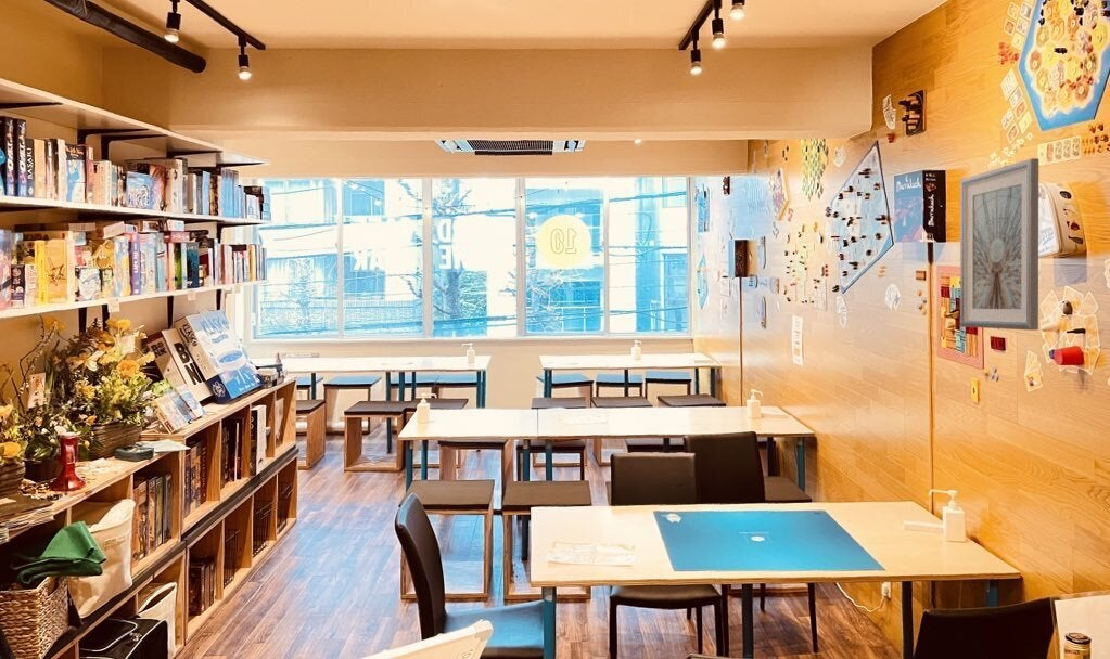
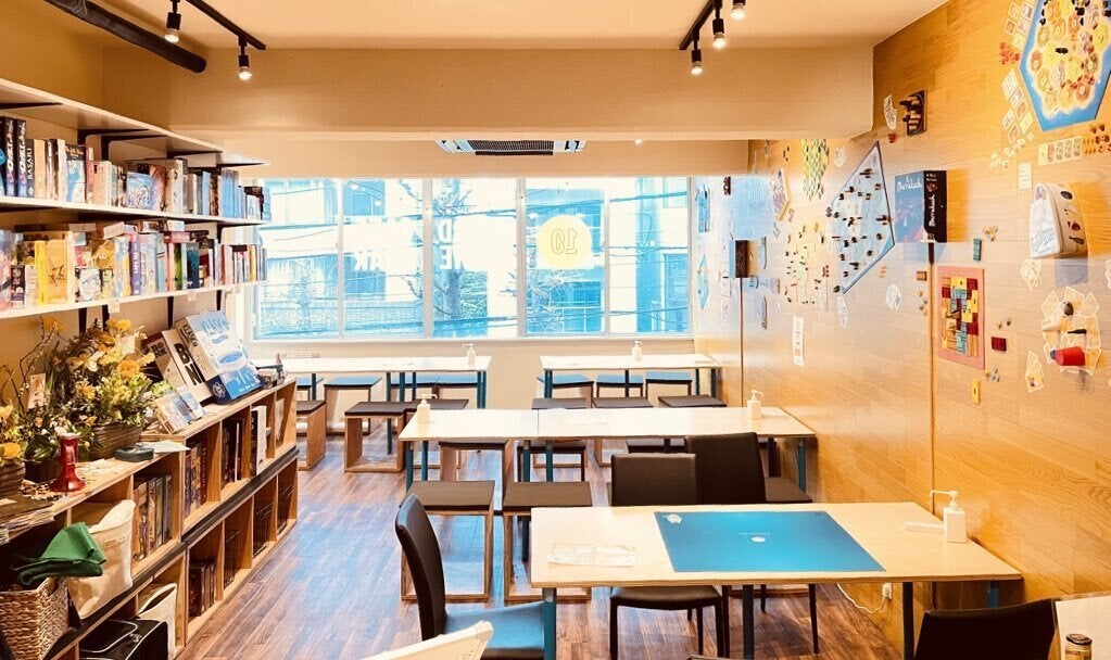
- picture frame (996, 249)
